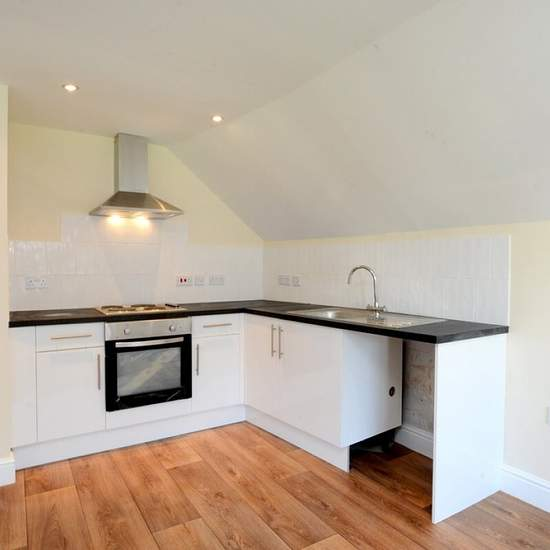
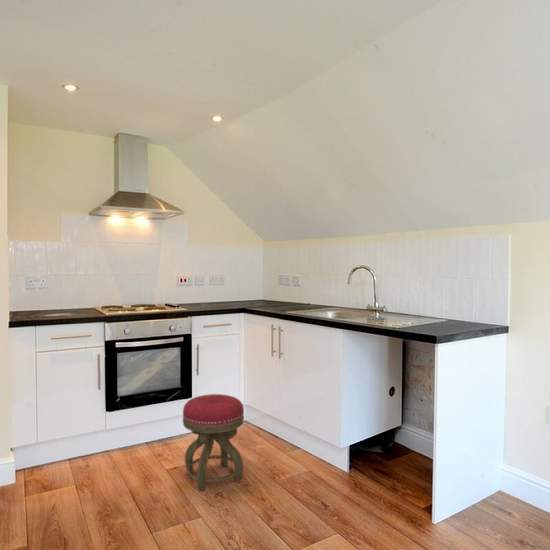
+ stool (213, 438)
